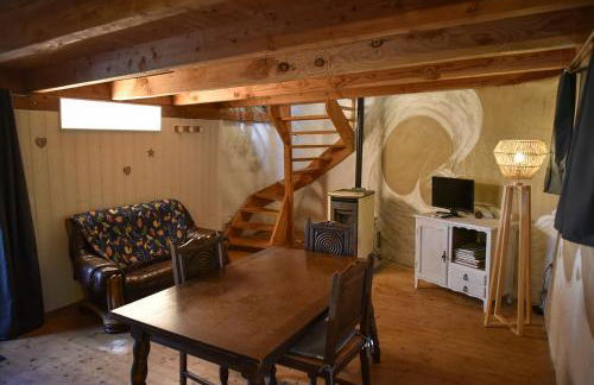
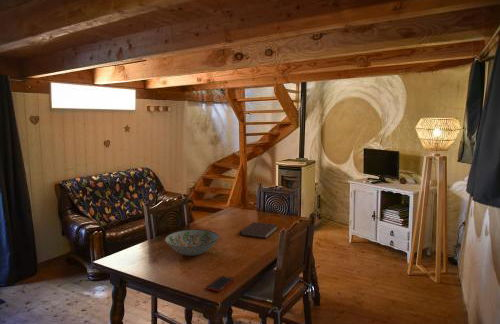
+ notebook (259, 229)
+ cell phone (220, 283)
+ decorative bowl (192, 245)
